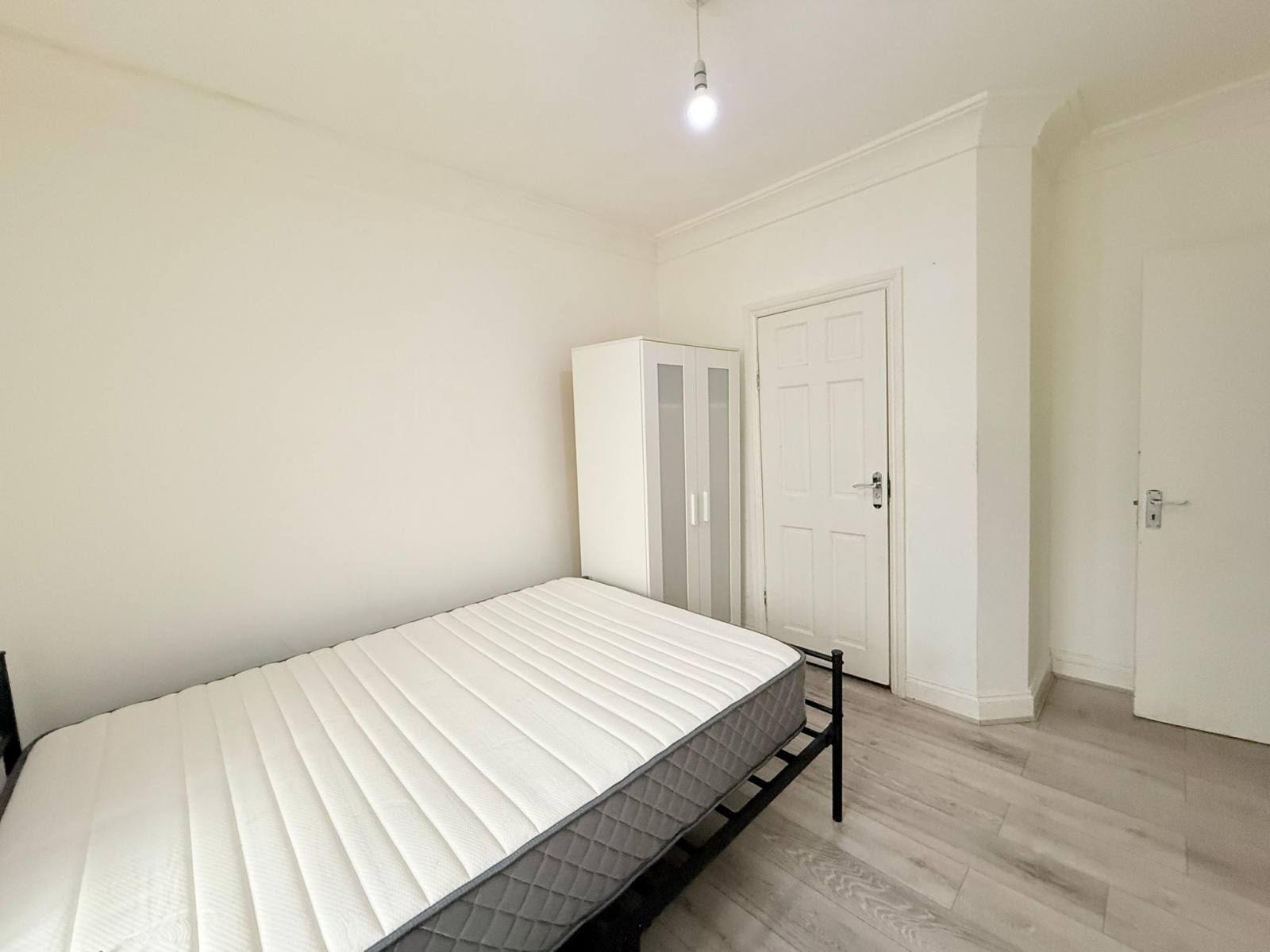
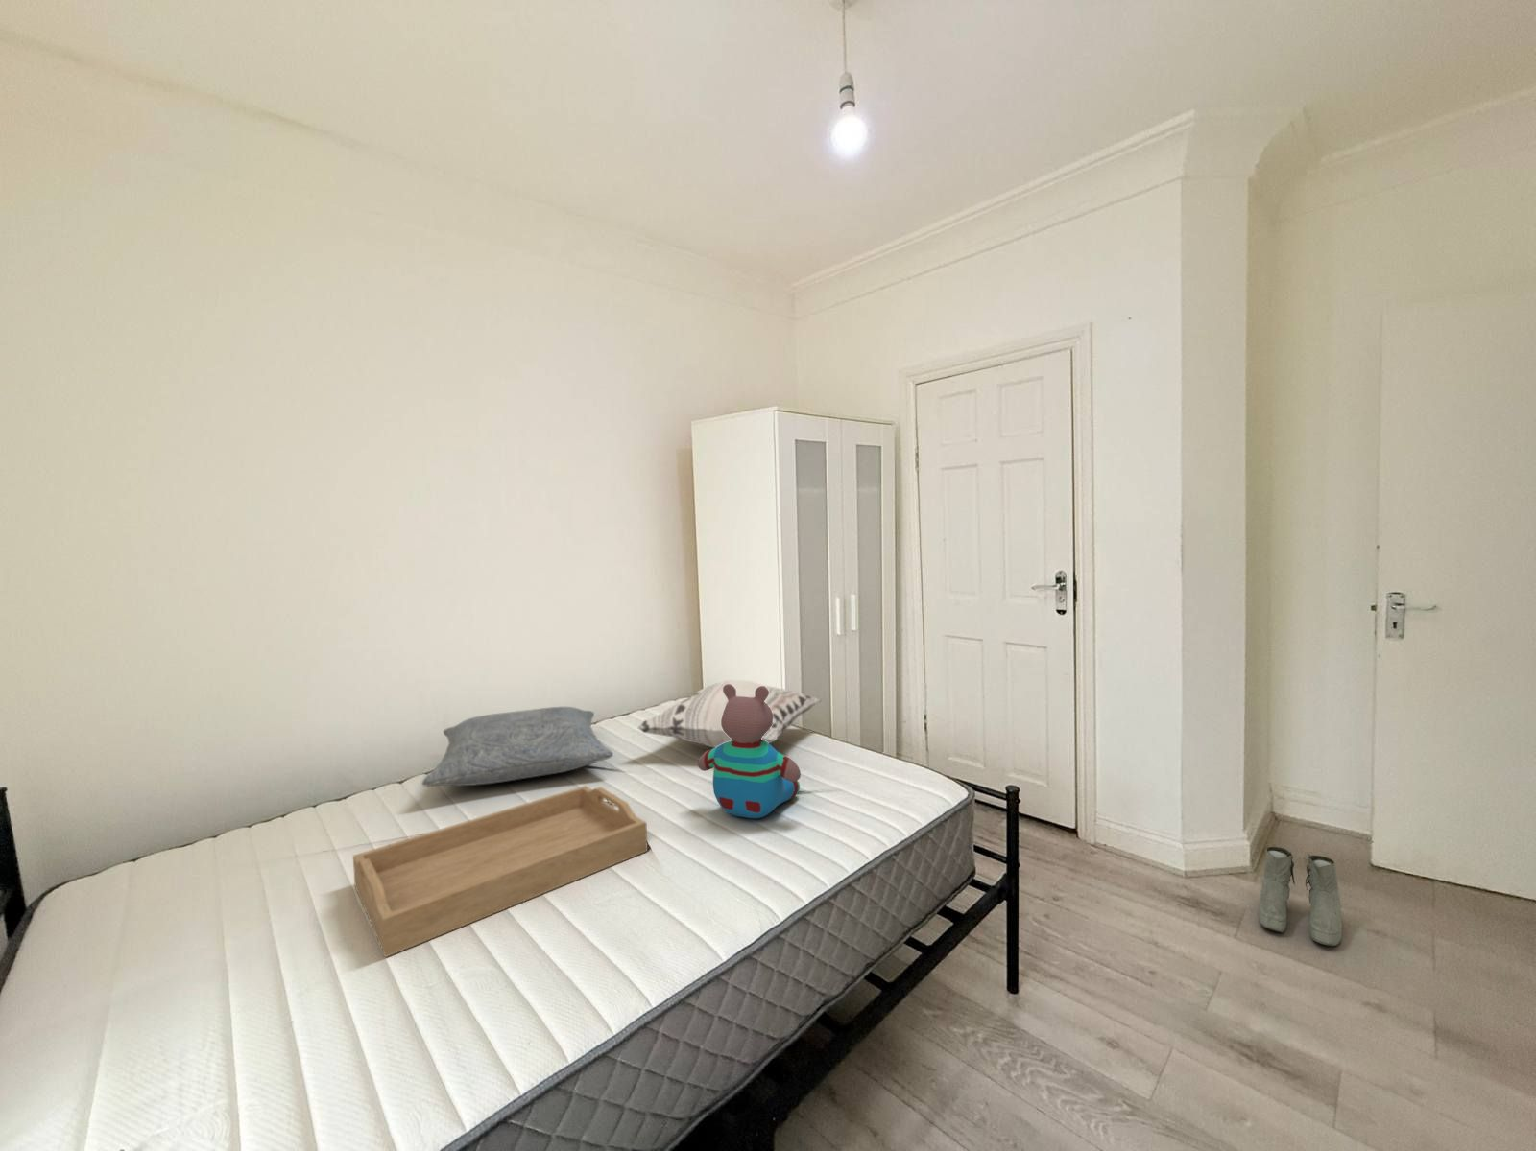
+ teddy bear (755, 744)
+ decorative pillow (723, 707)
+ pillow (522, 742)
+ serving tray (506, 848)
+ boots (1306, 889)
